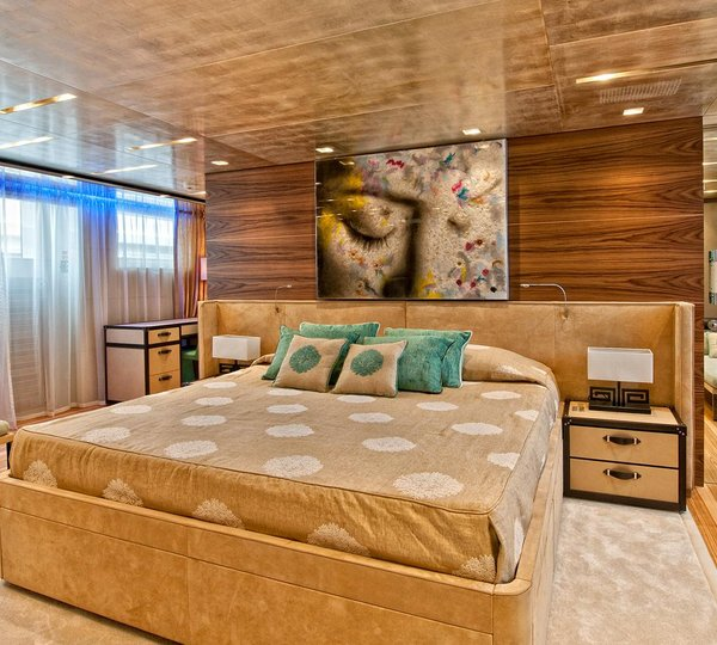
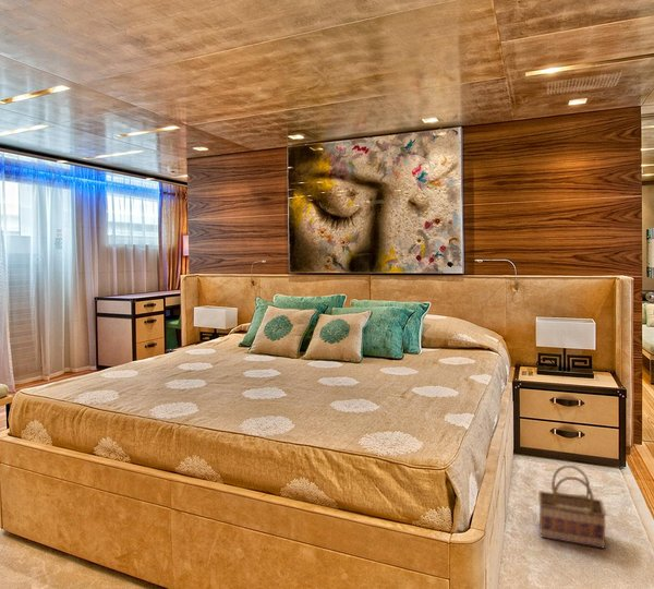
+ basket (570, 503)
